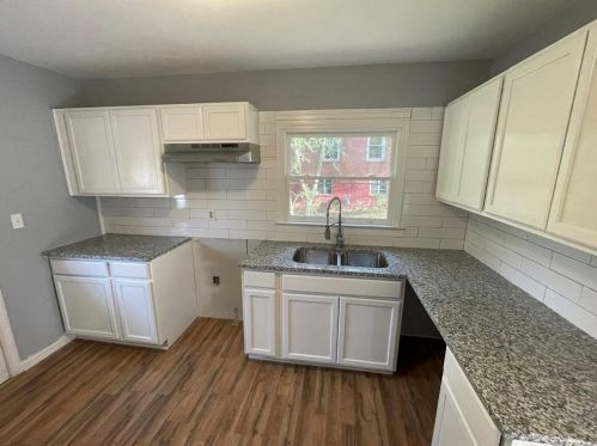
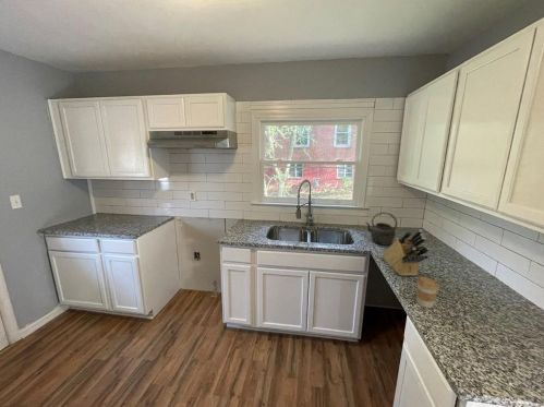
+ kettle (379, 227)
+ knife block (404, 247)
+ coffee cup (426, 291)
